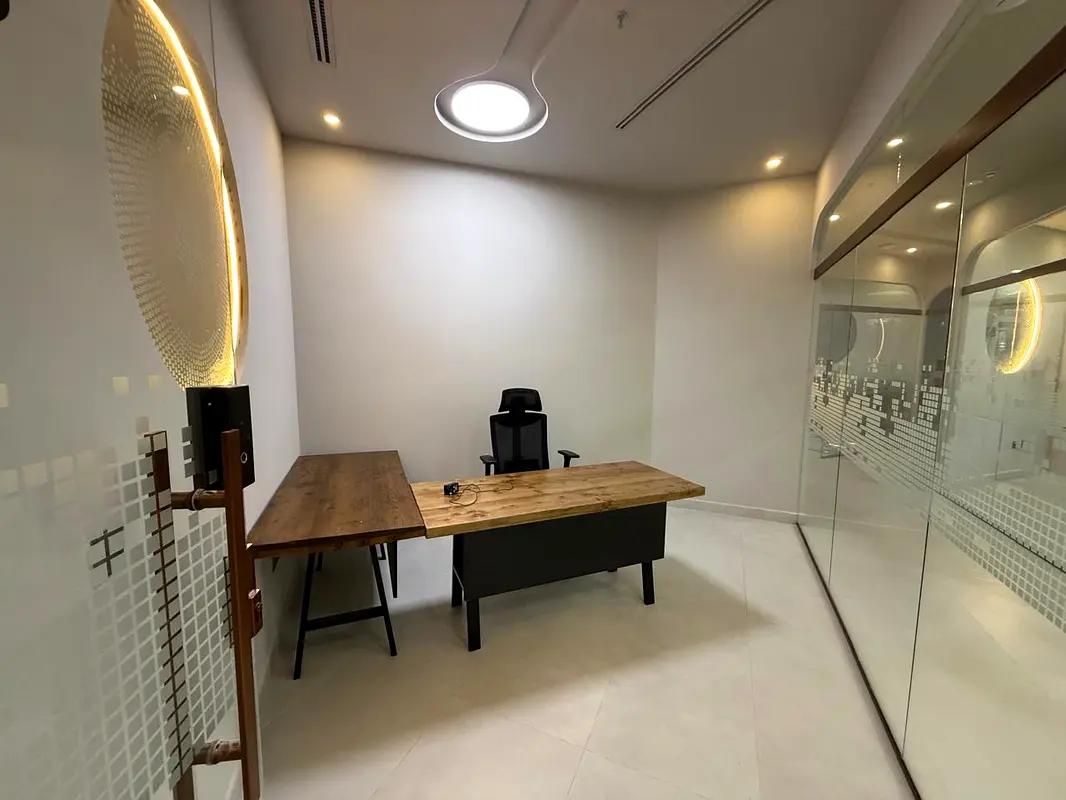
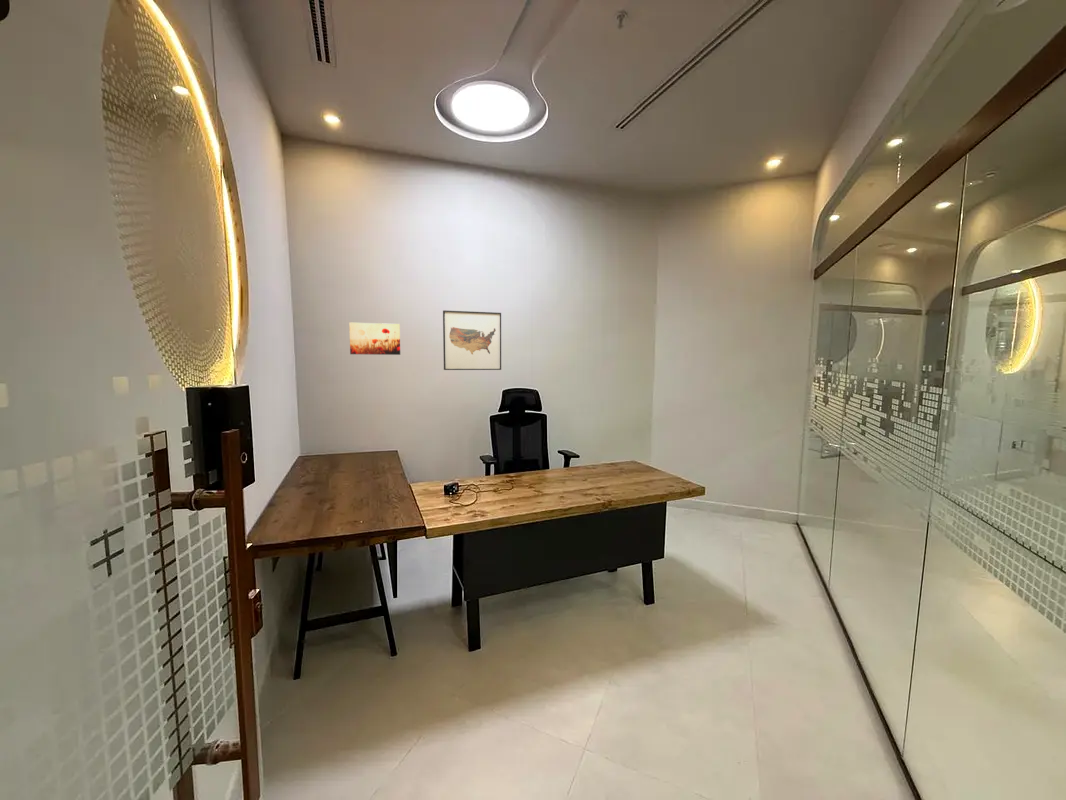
+ wall art (472, 341)
+ wall art (375, 339)
